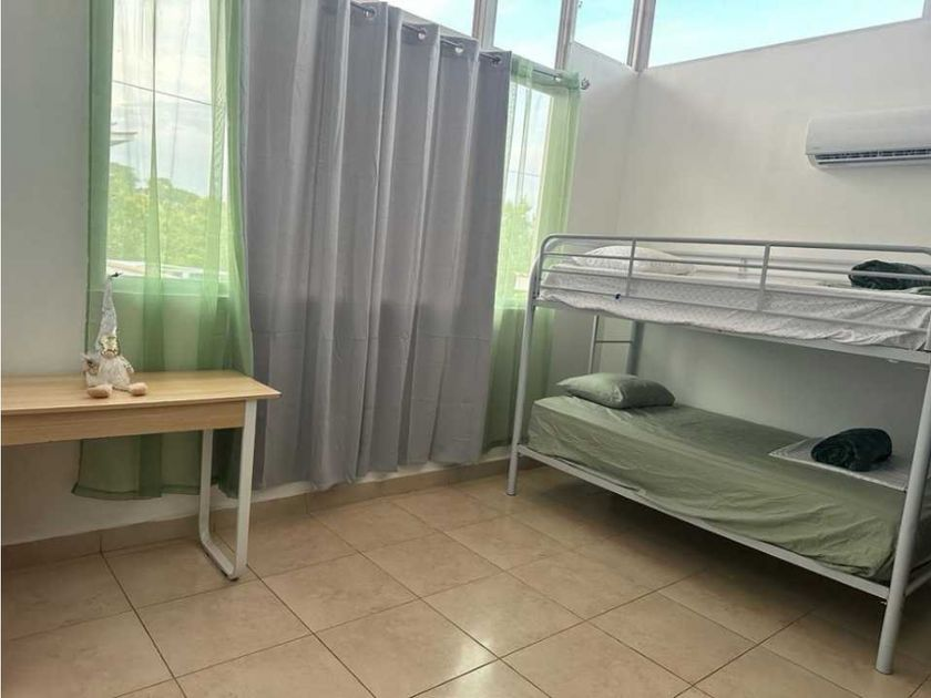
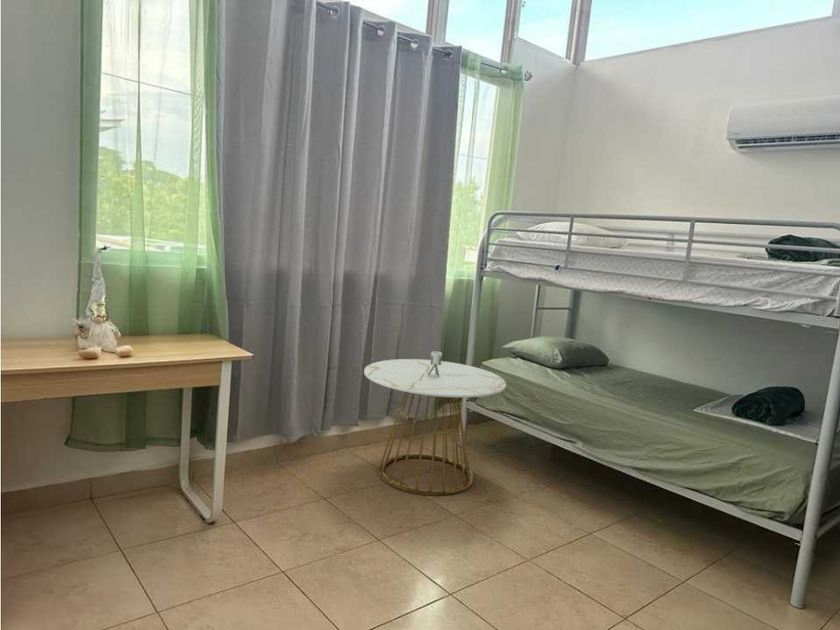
+ side table (435, 414)
